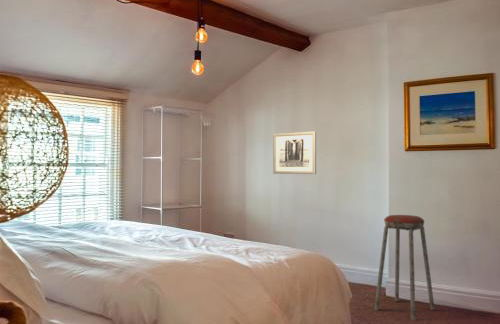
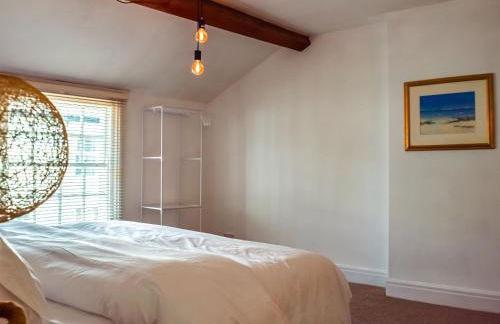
- wall art (293, 153)
- music stool (409, 261)
